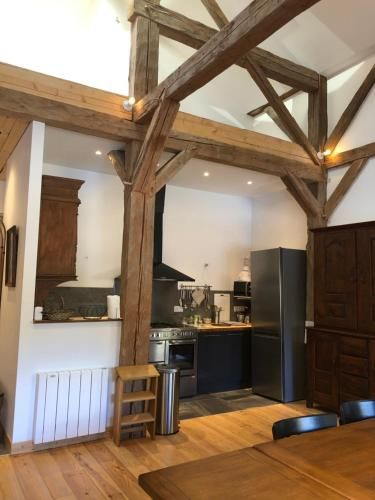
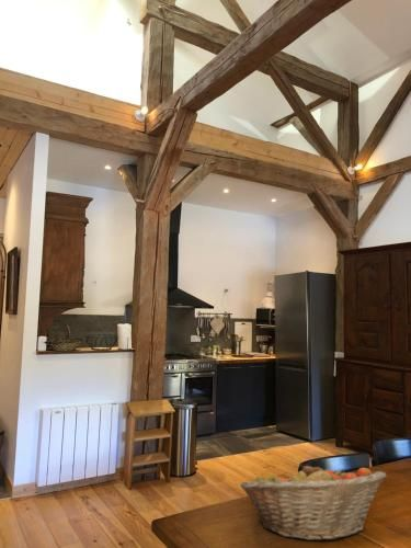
+ fruit basket (312, 492)
